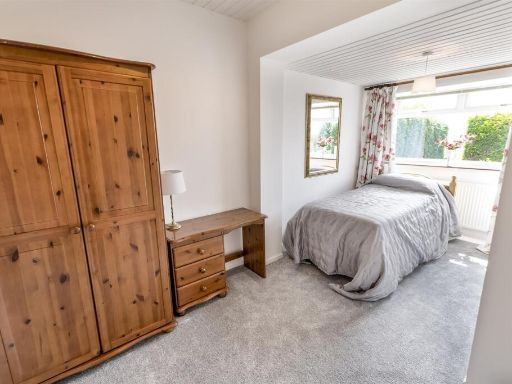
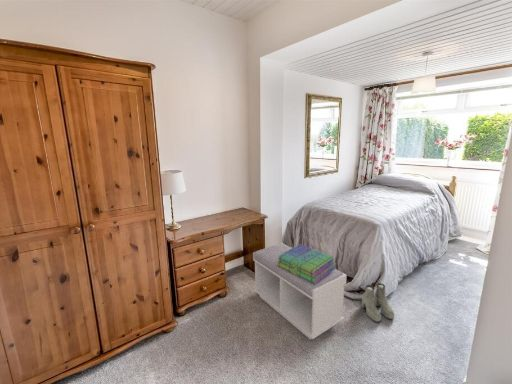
+ bench (294, 284)
+ stack of books (306, 262)
+ boots (377, 300)
